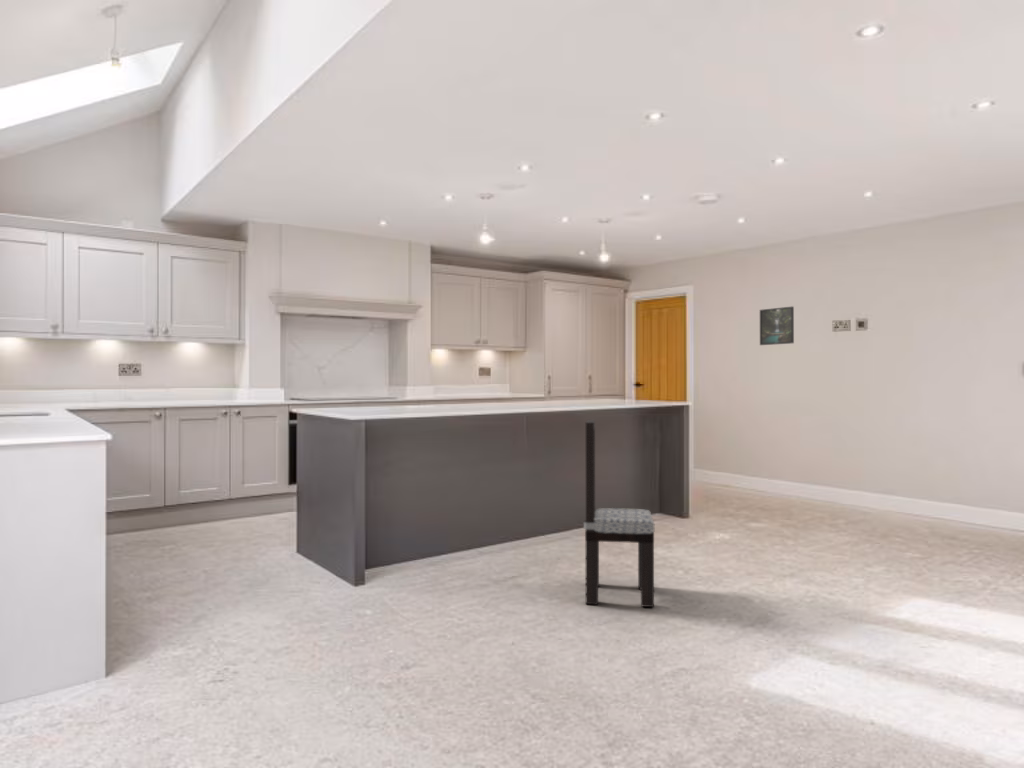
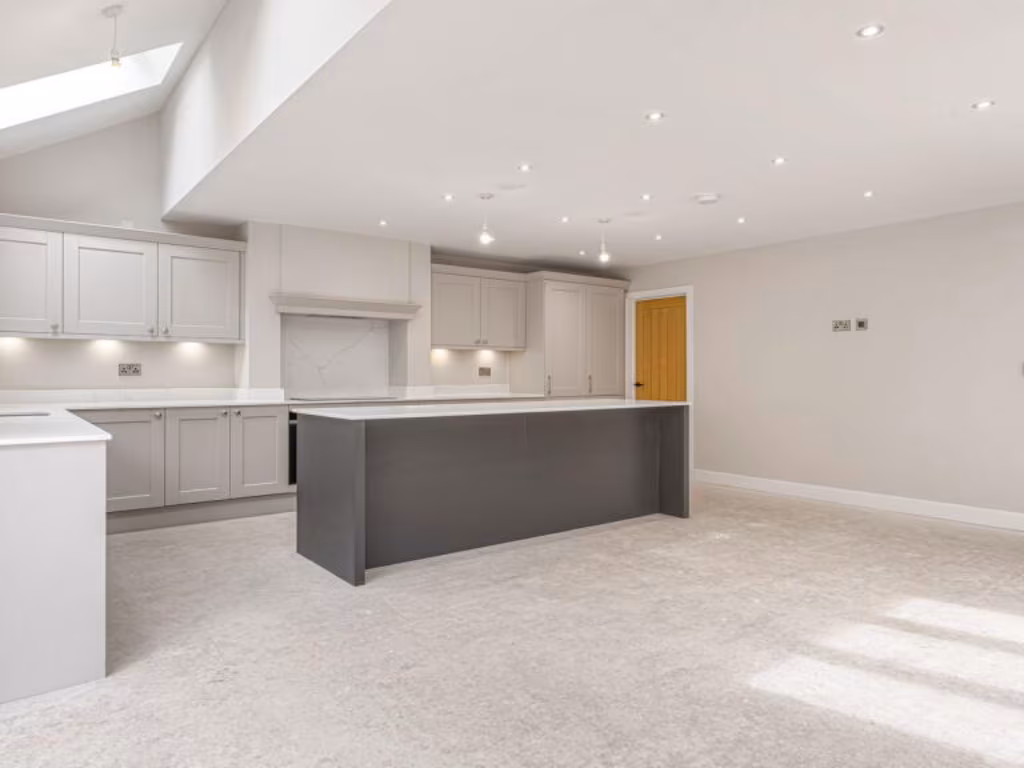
- dining chair (618, 509)
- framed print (776, 326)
